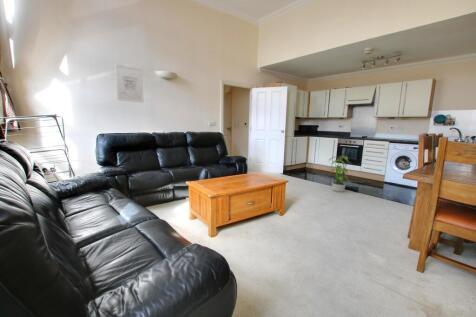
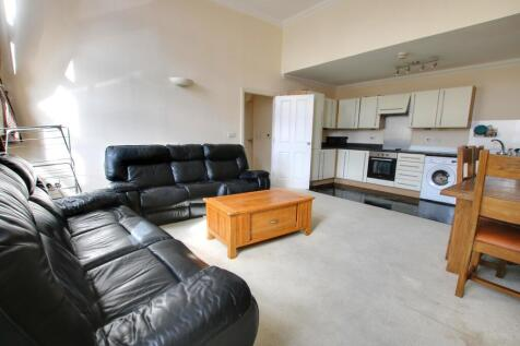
- wall art (129, 84)
- potted plant (337, 173)
